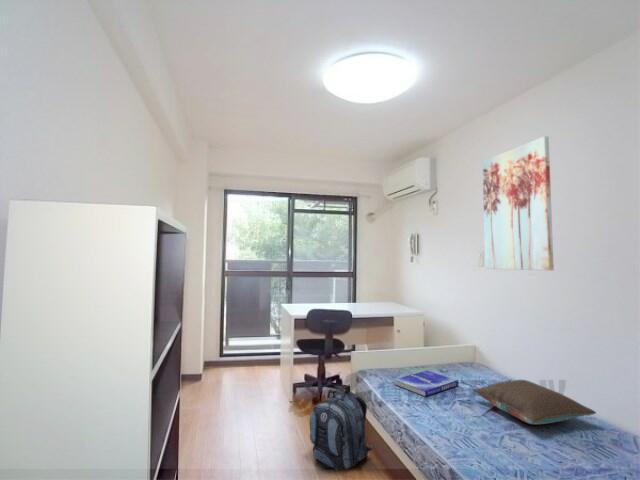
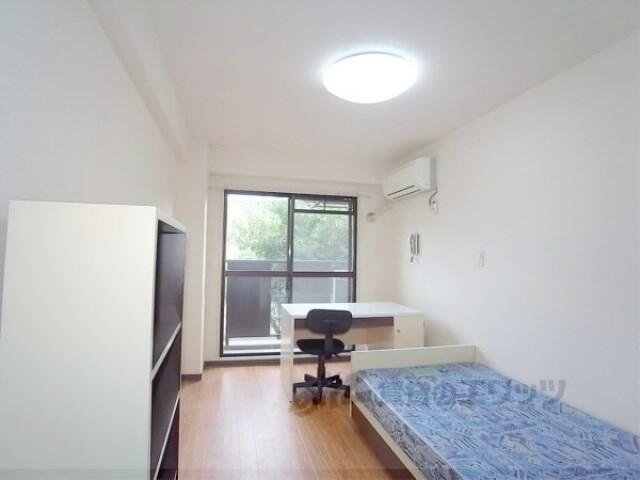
- book (426, 382)
- pillow (529, 400)
- wall art (513, 209)
- backpack (340, 421)
